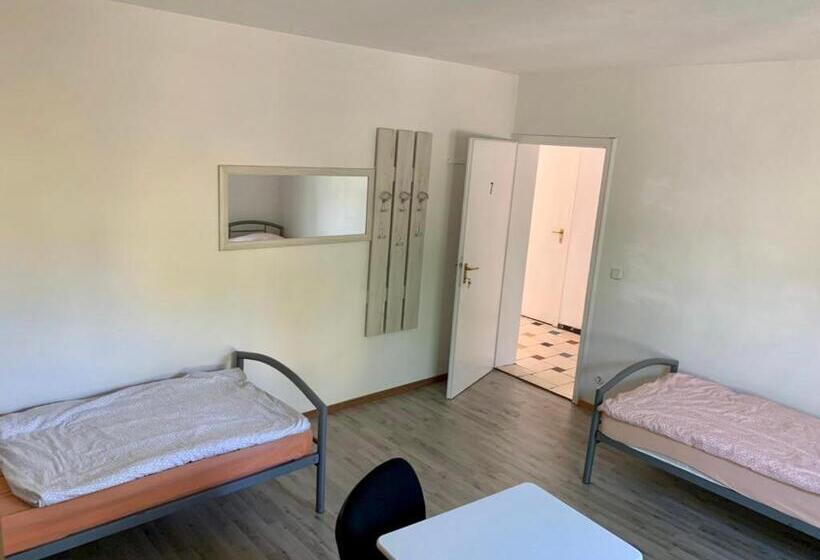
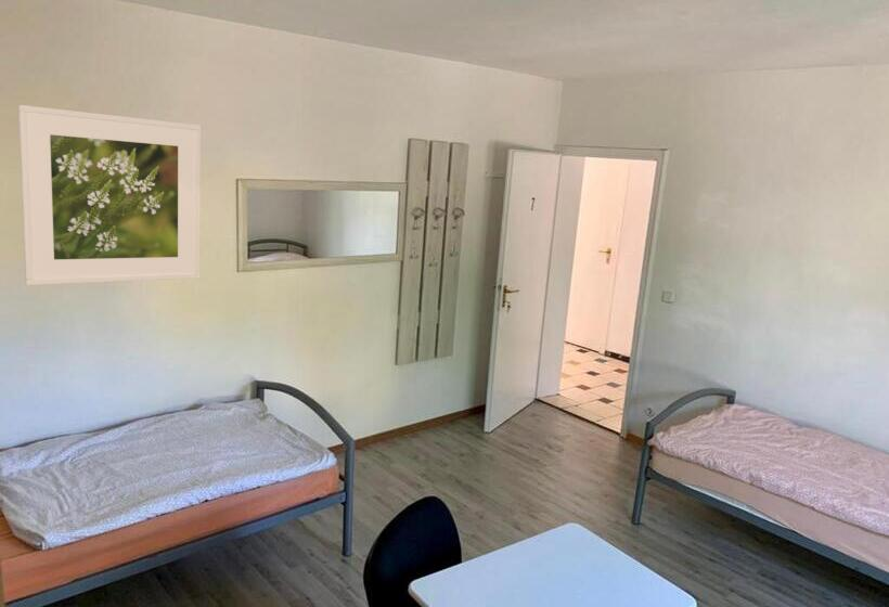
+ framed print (118, 199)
